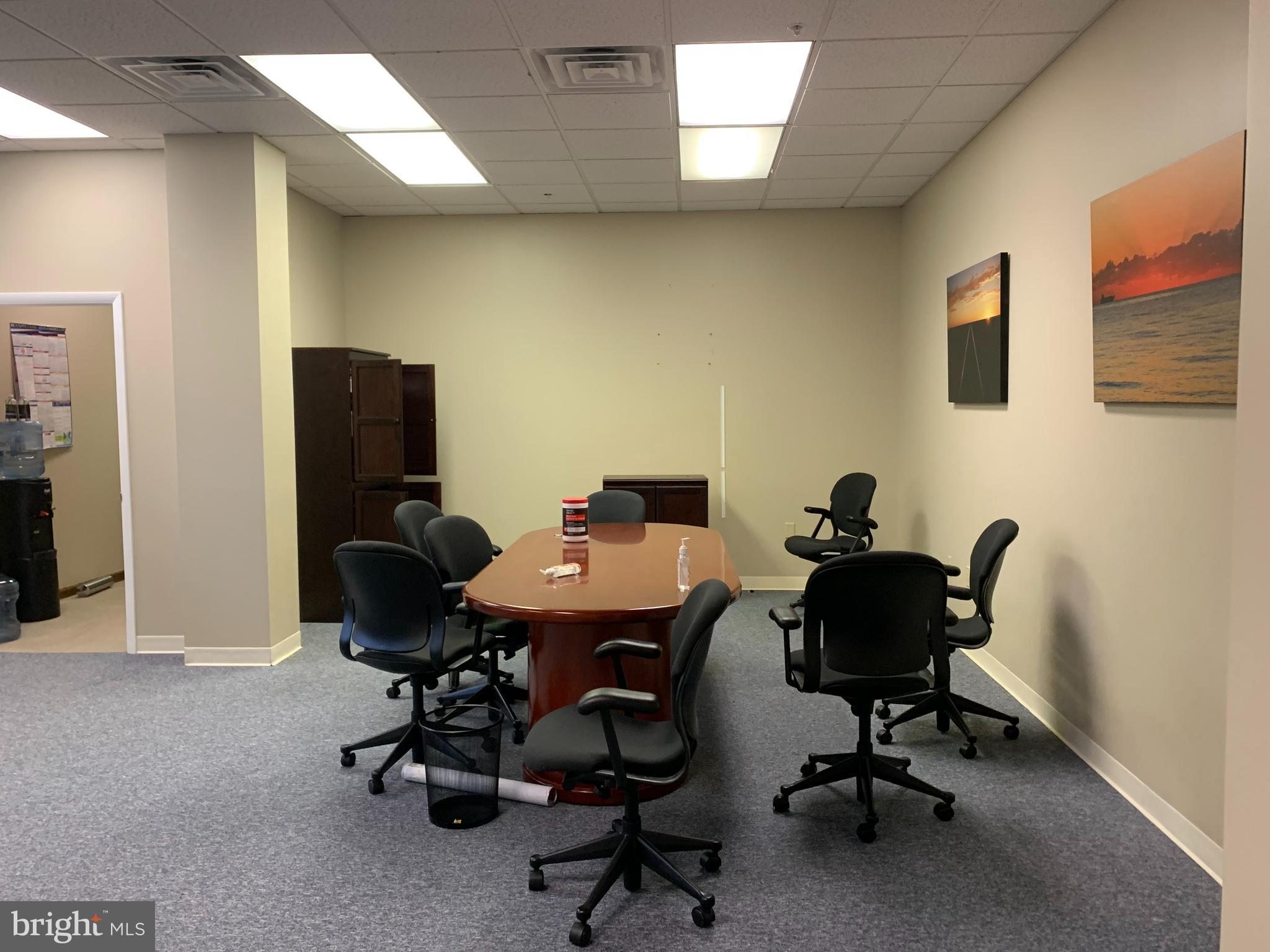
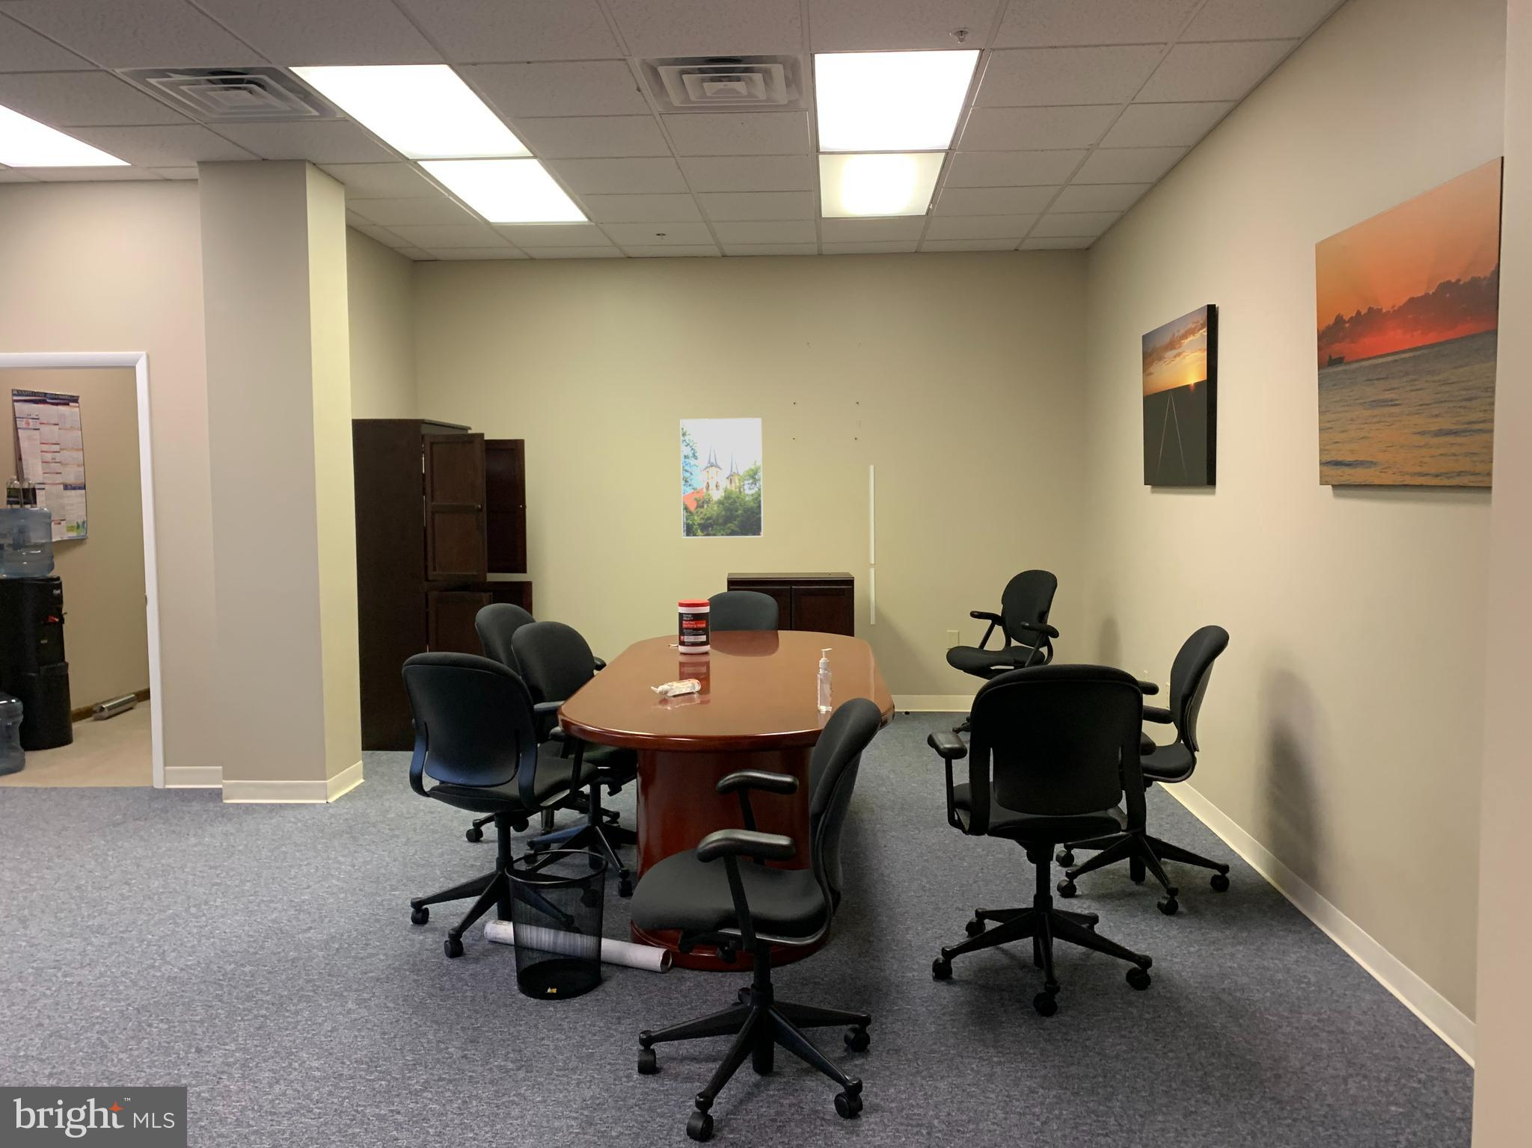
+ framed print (721, 478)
